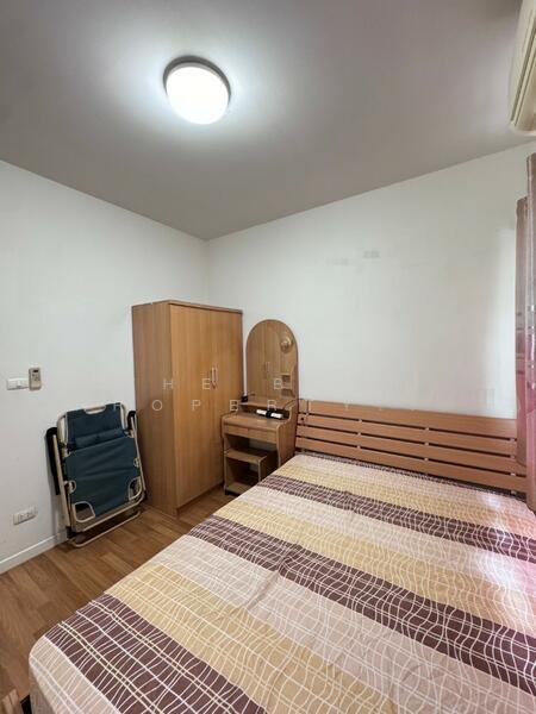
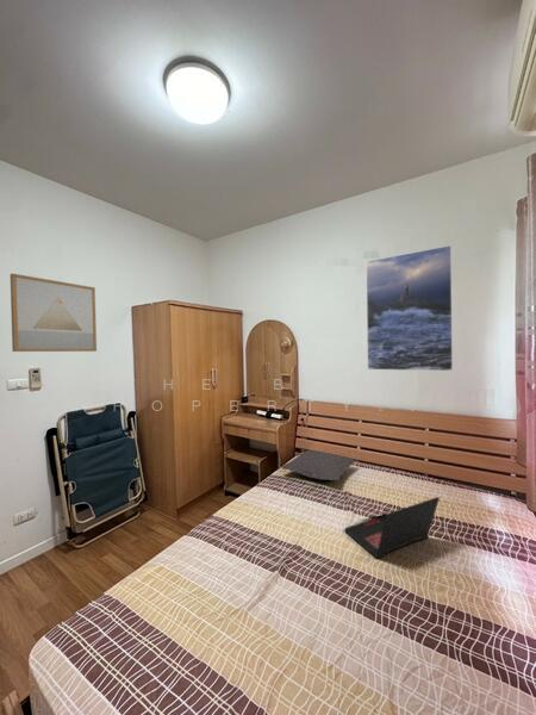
+ laptop (389, 514)
+ wall art (57, 316)
+ pillow (319, 464)
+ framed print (406, 312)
